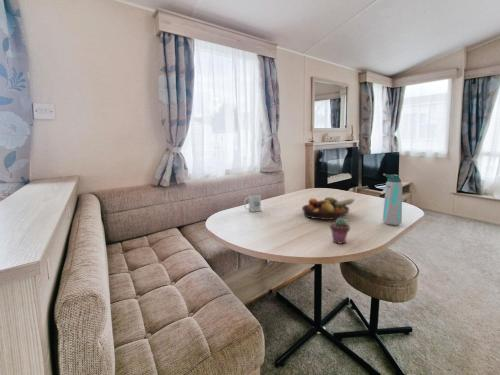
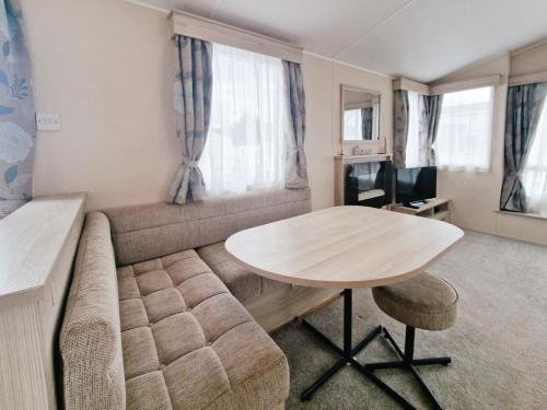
- mug (252, 203)
- fruit bowl (325, 205)
- water bottle (391, 199)
- potted succulent (339, 229)
